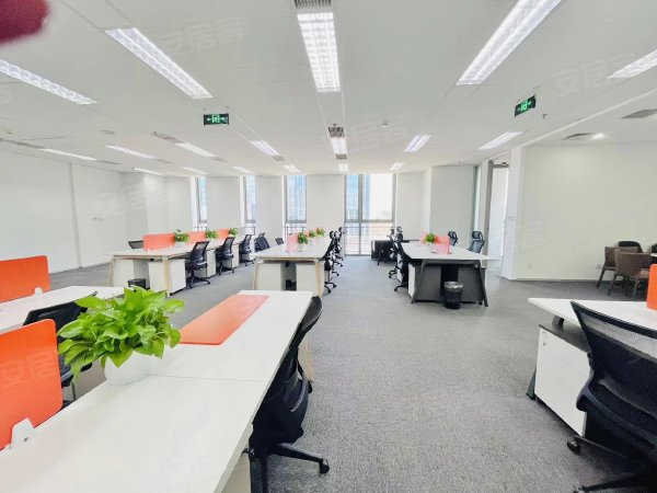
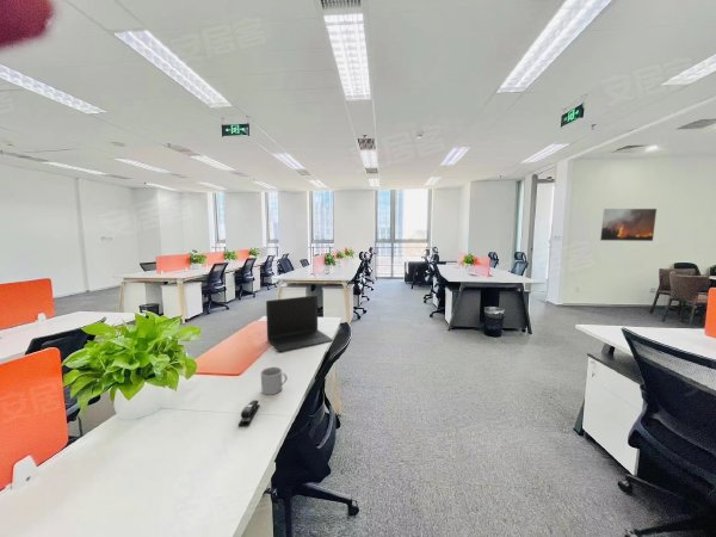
+ stapler (249, 409)
+ laptop (300, 321)
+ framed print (626, 224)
+ mug (274, 381)
